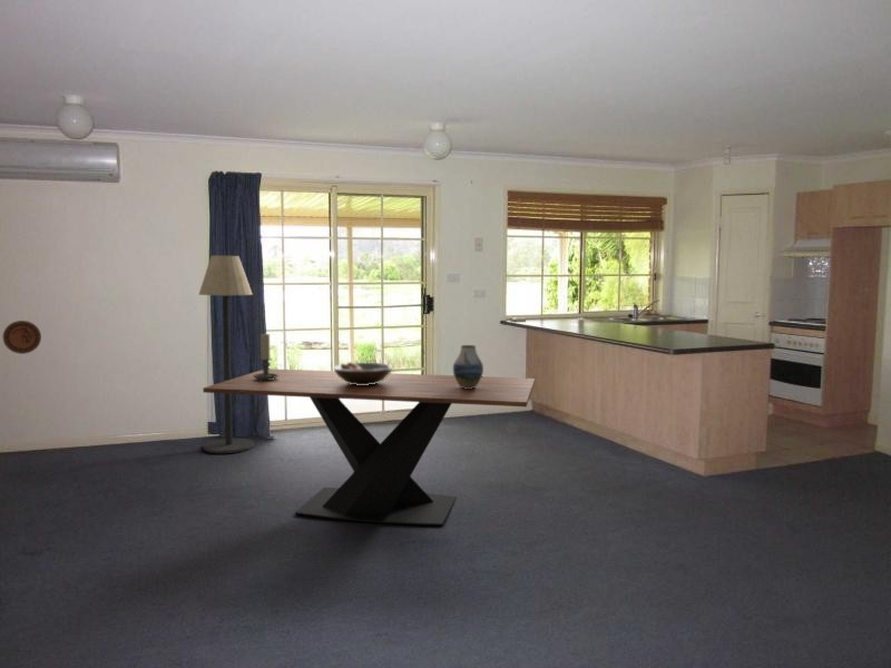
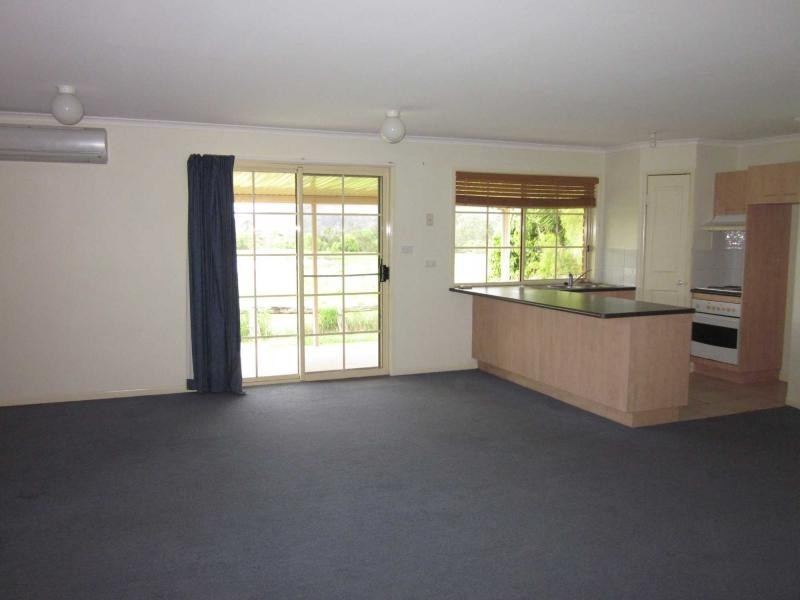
- candle holder (264, 355)
- floor lamp (226, 352)
- dining table (378, 444)
- decorative plate (22, 336)
- vase (468, 366)
- fruit bowl (363, 372)
